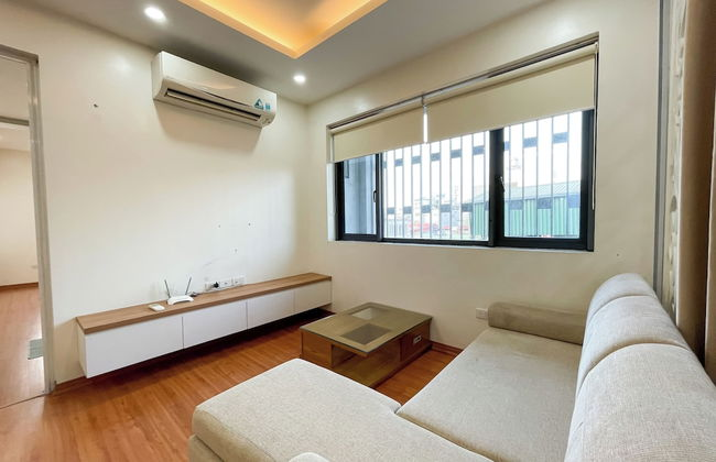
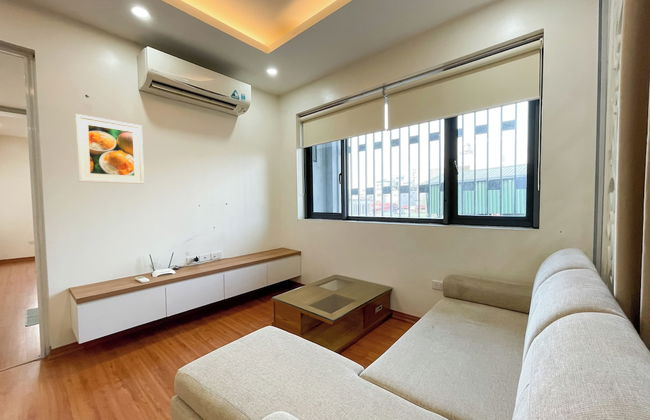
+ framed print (112, 151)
